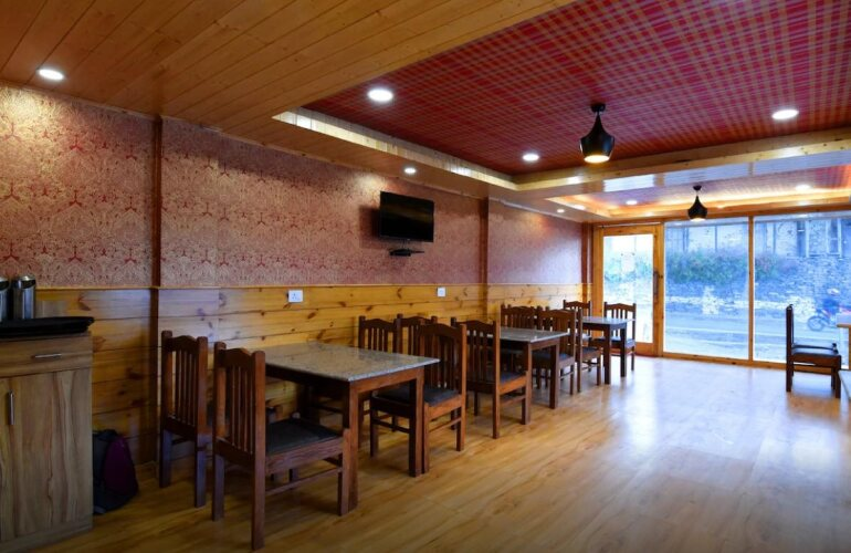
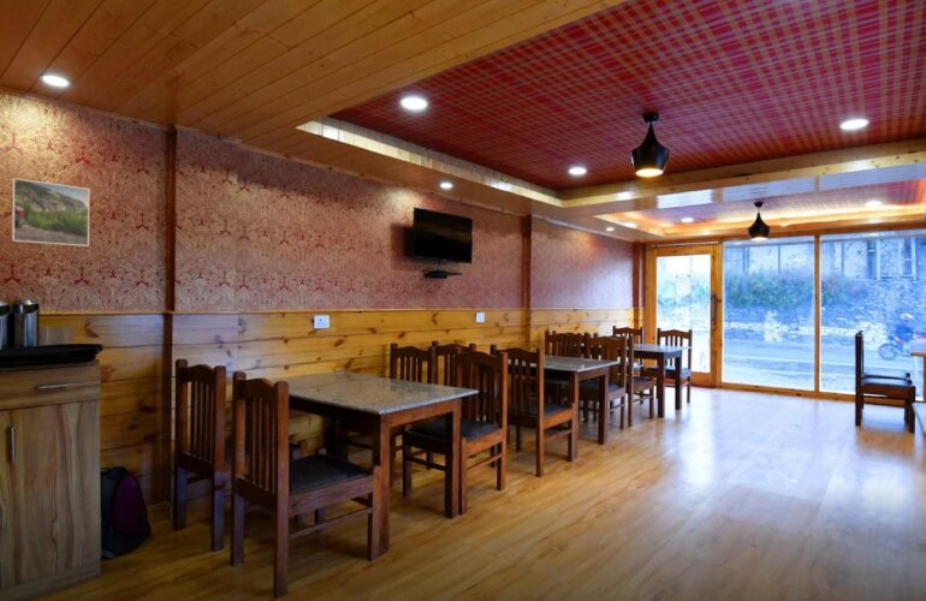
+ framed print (52, 213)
